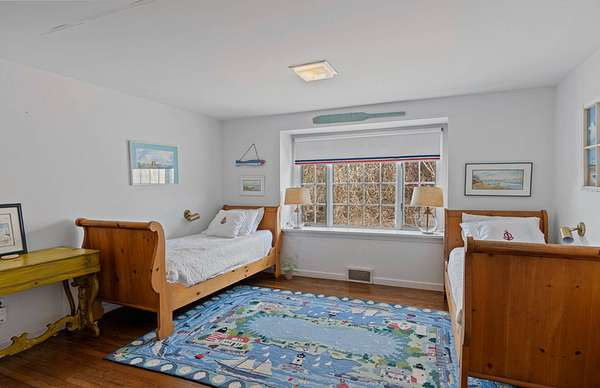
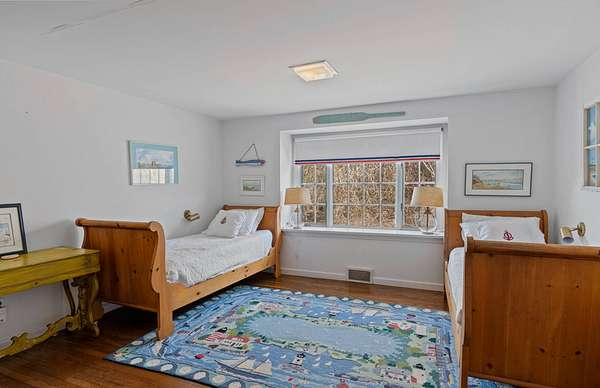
- potted plant (288, 266)
